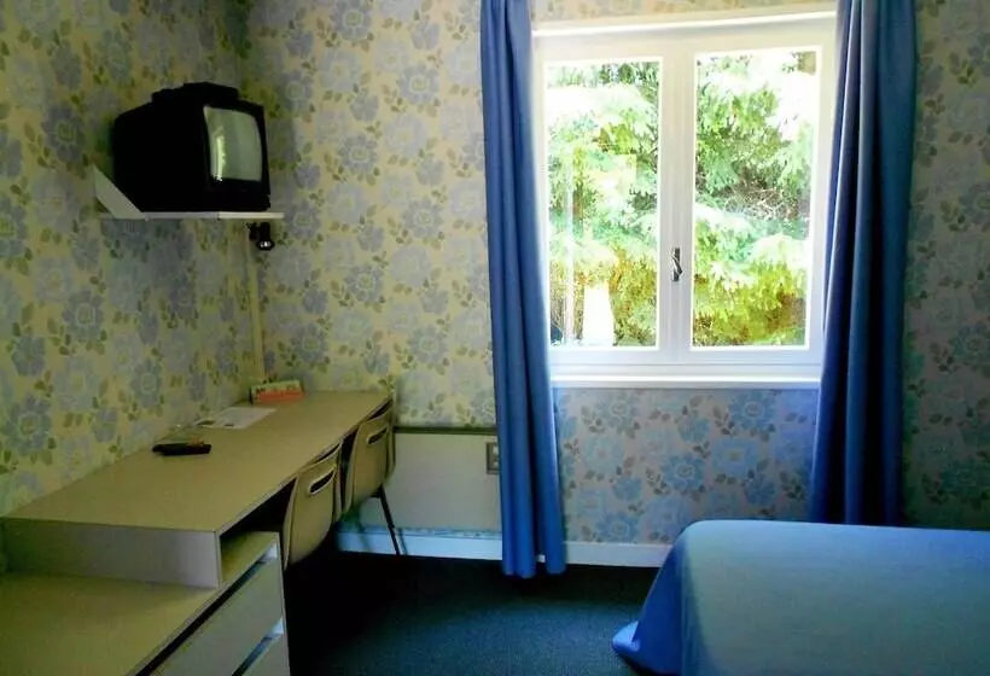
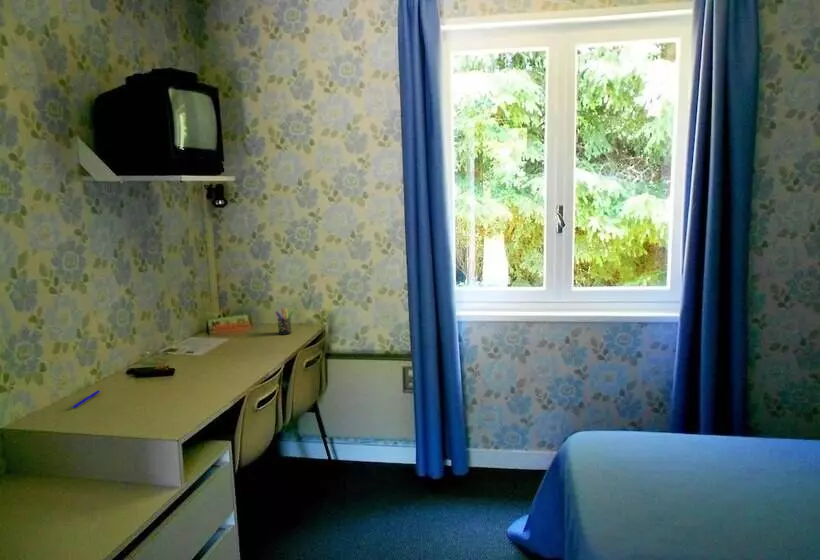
+ pen (86, 399)
+ pen holder (285, 320)
